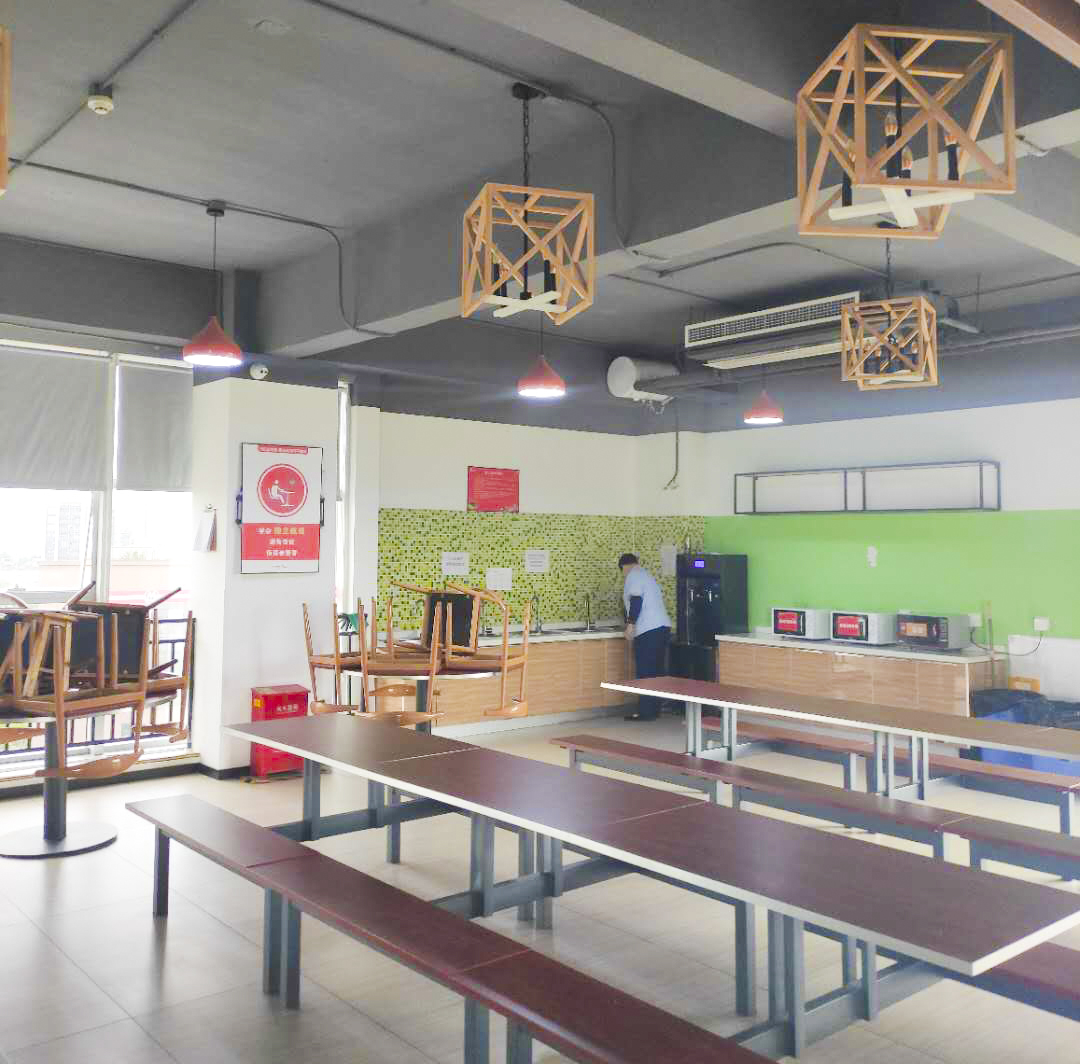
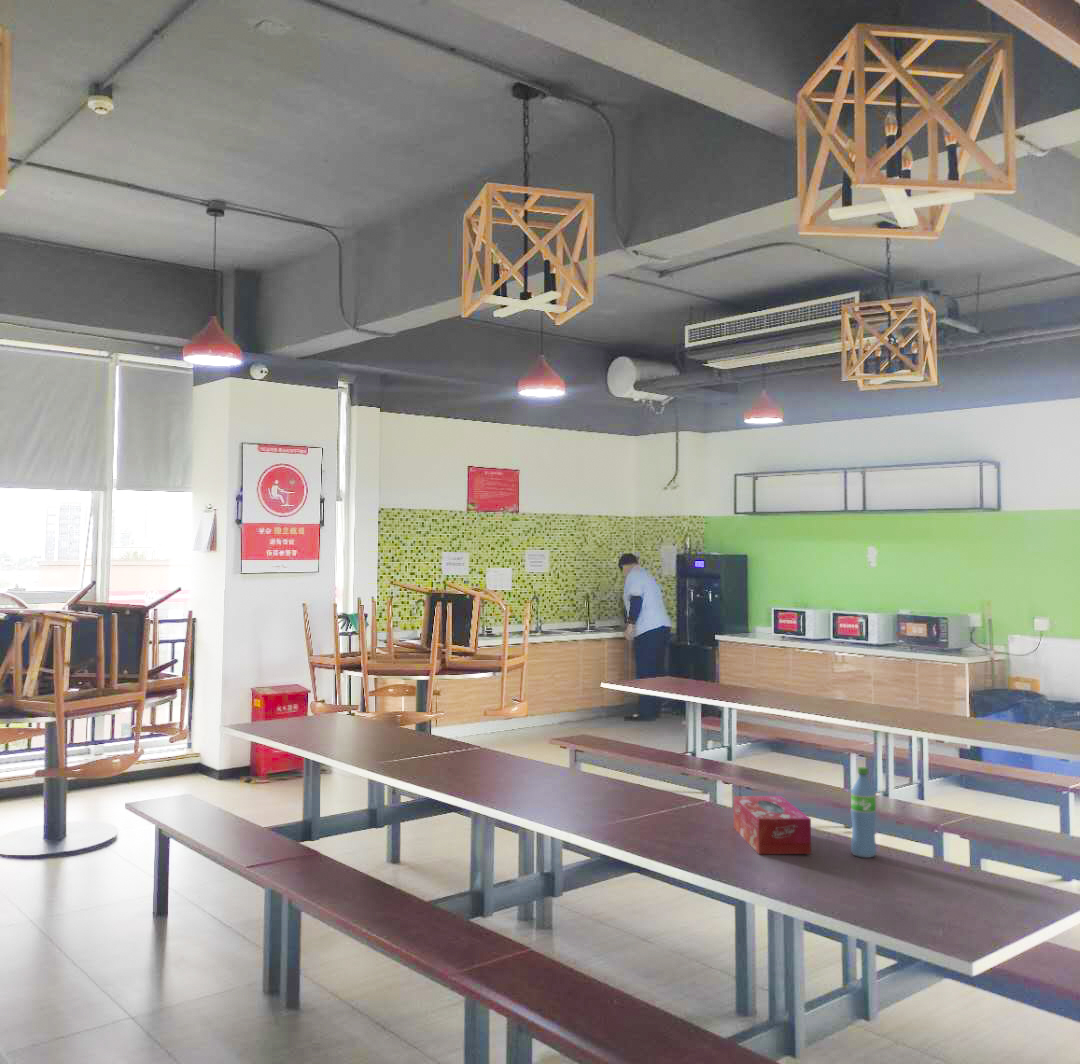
+ water bottle (863, 811)
+ tissue box (770, 823)
